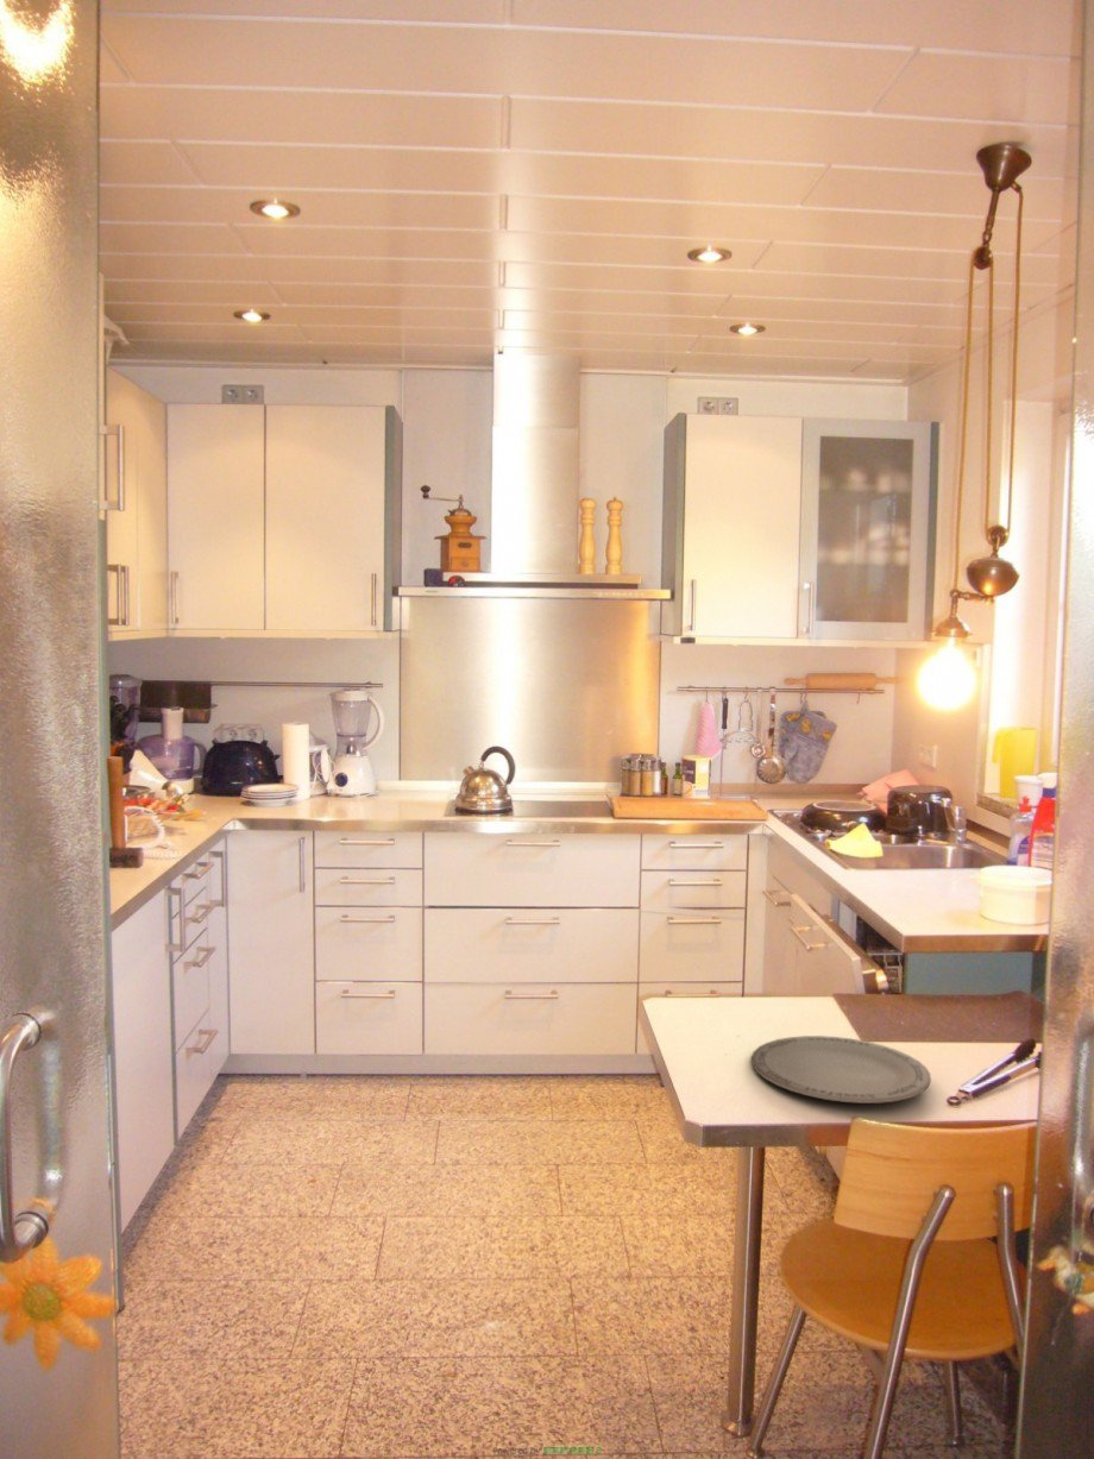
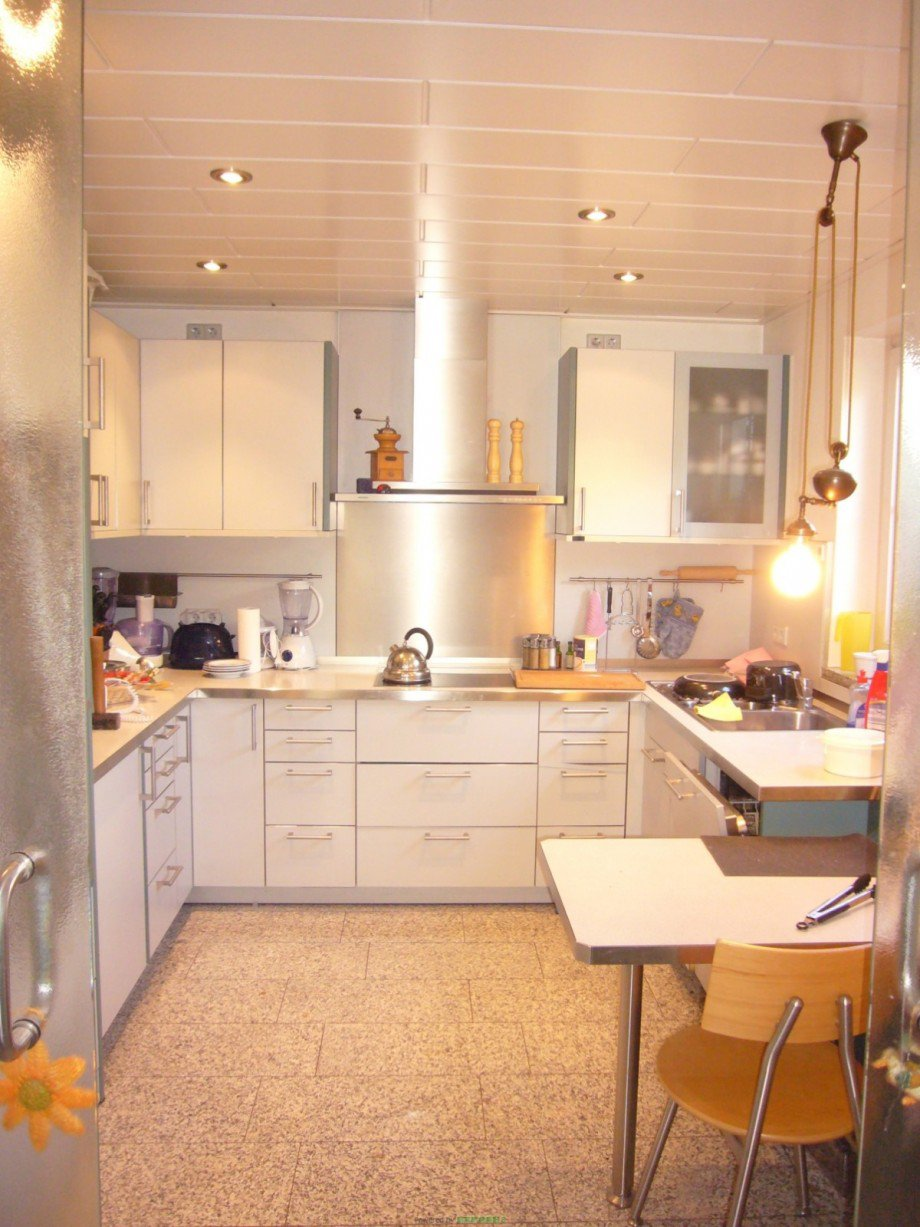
- plate (838, 1070)
